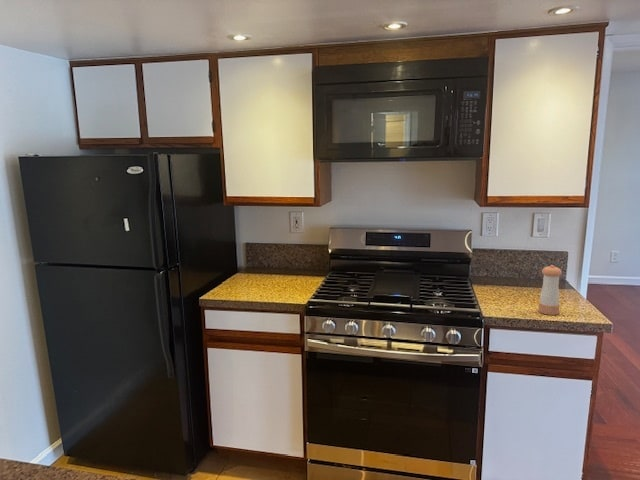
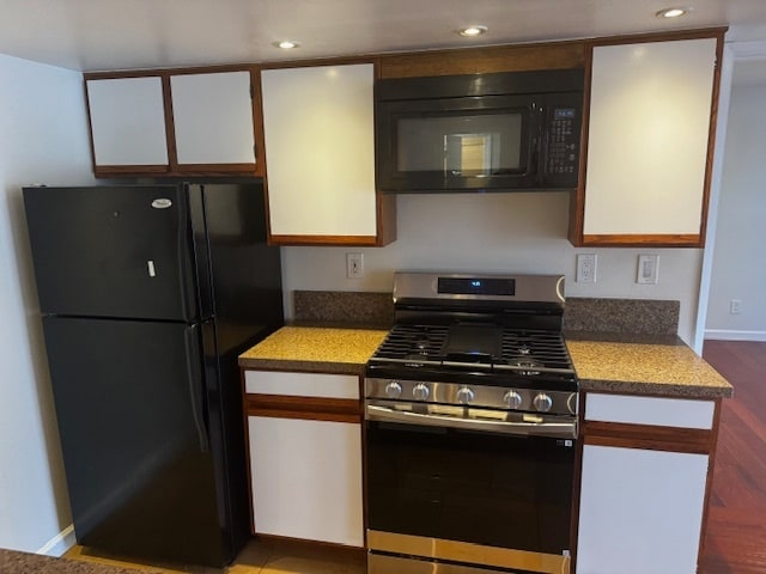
- pepper shaker (550, 288)
